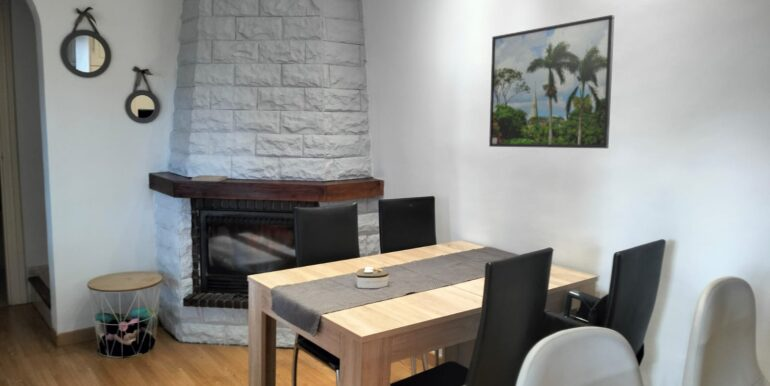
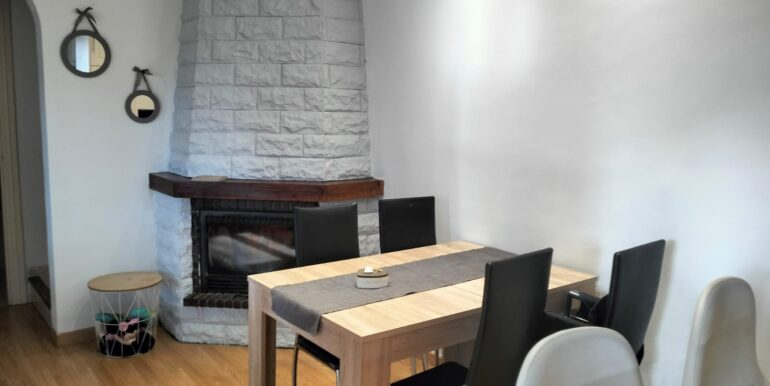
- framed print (545, 87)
